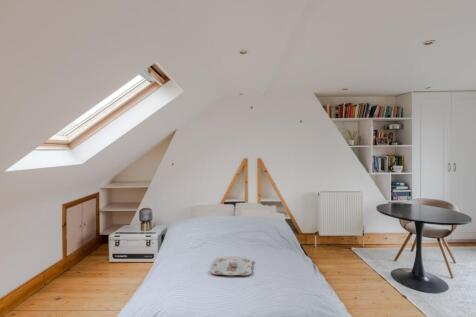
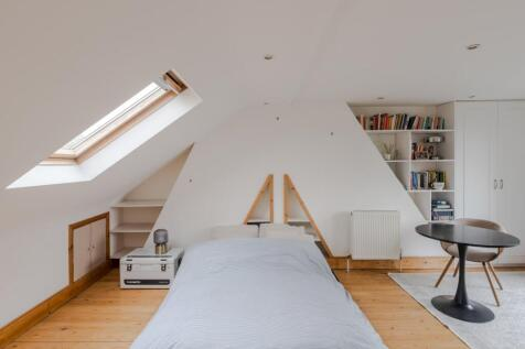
- serving tray (232, 265)
